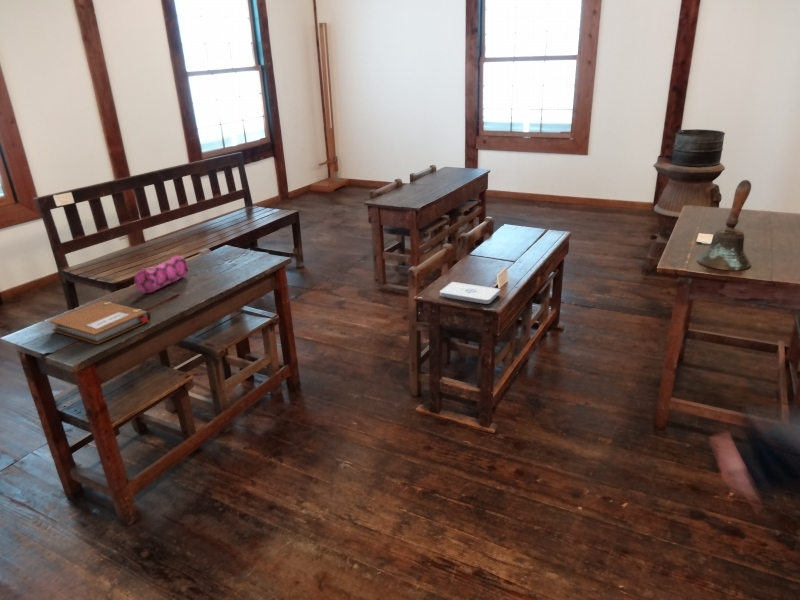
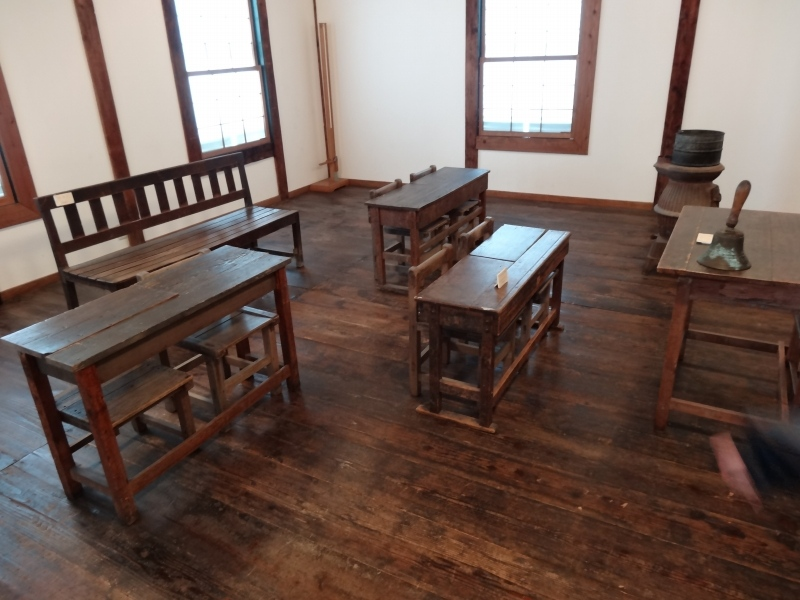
- notebook (103, 320)
- notepad (469, 292)
- pencil case (162, 272)
